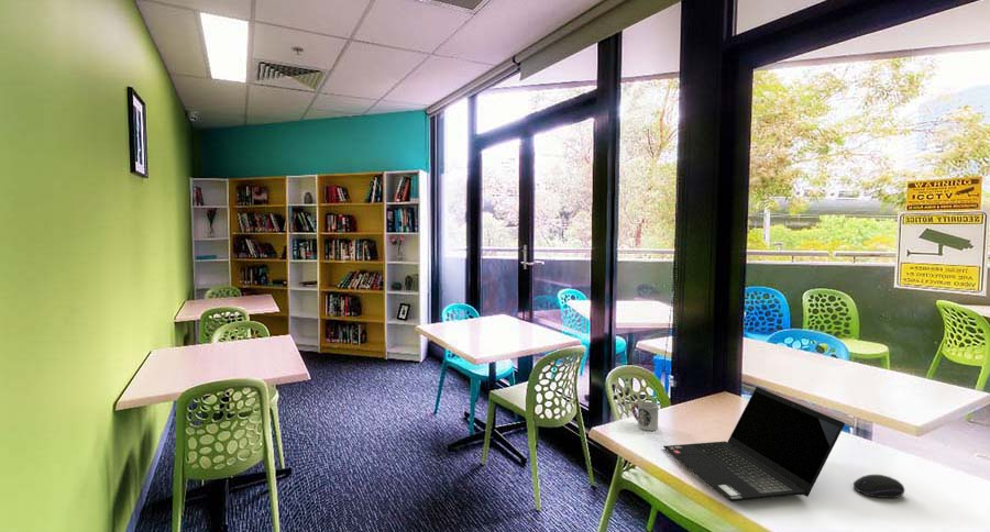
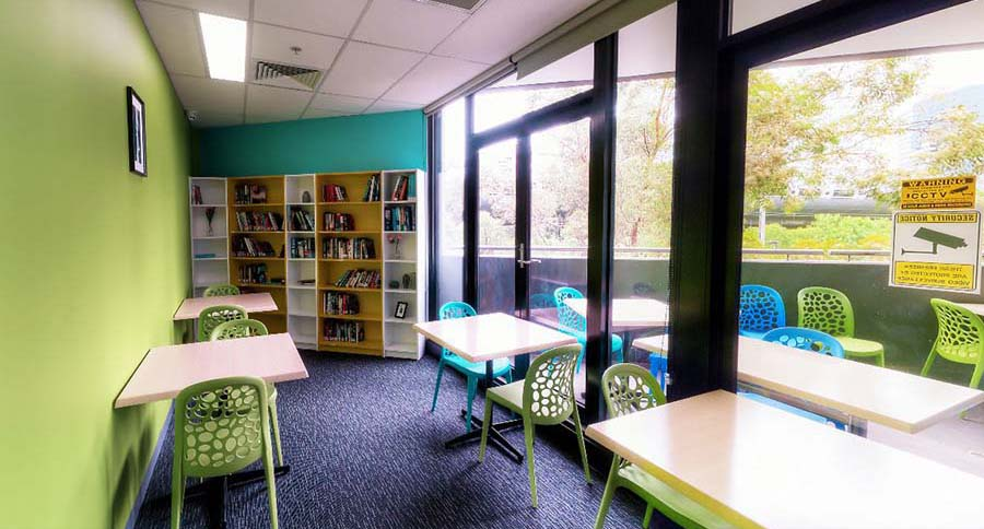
- computer mouse (878, 484)
- cup (644, 414)
- laptop computer (745, 437)
